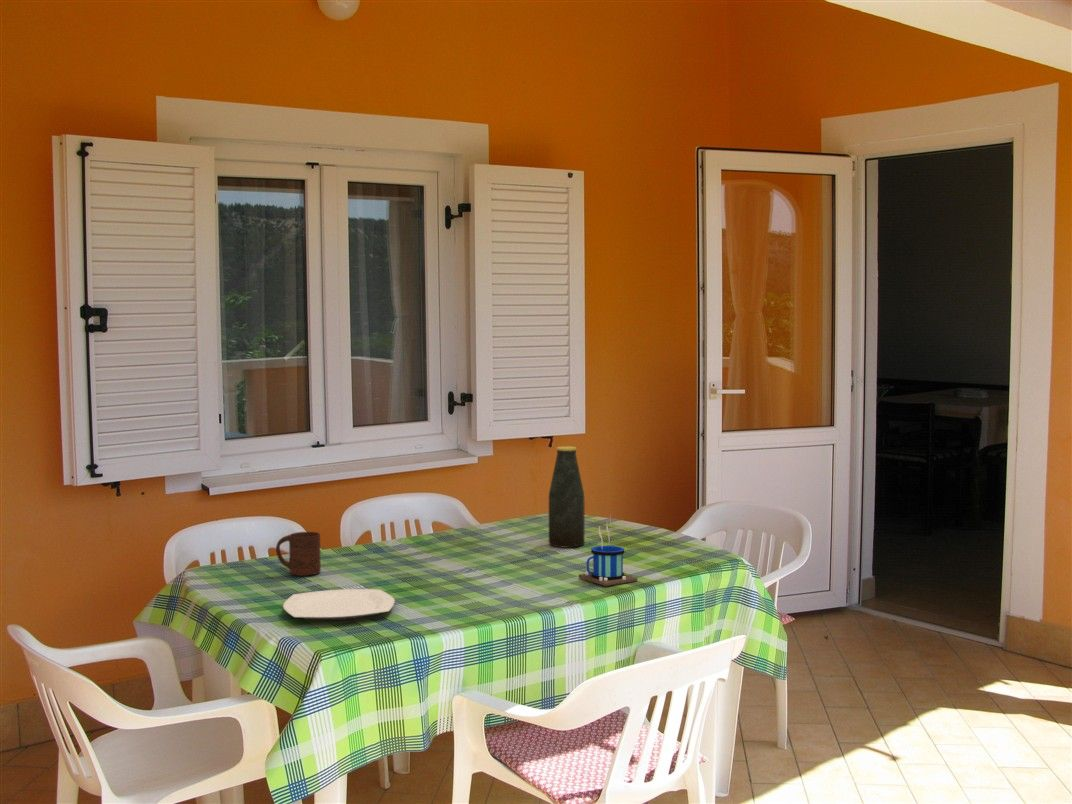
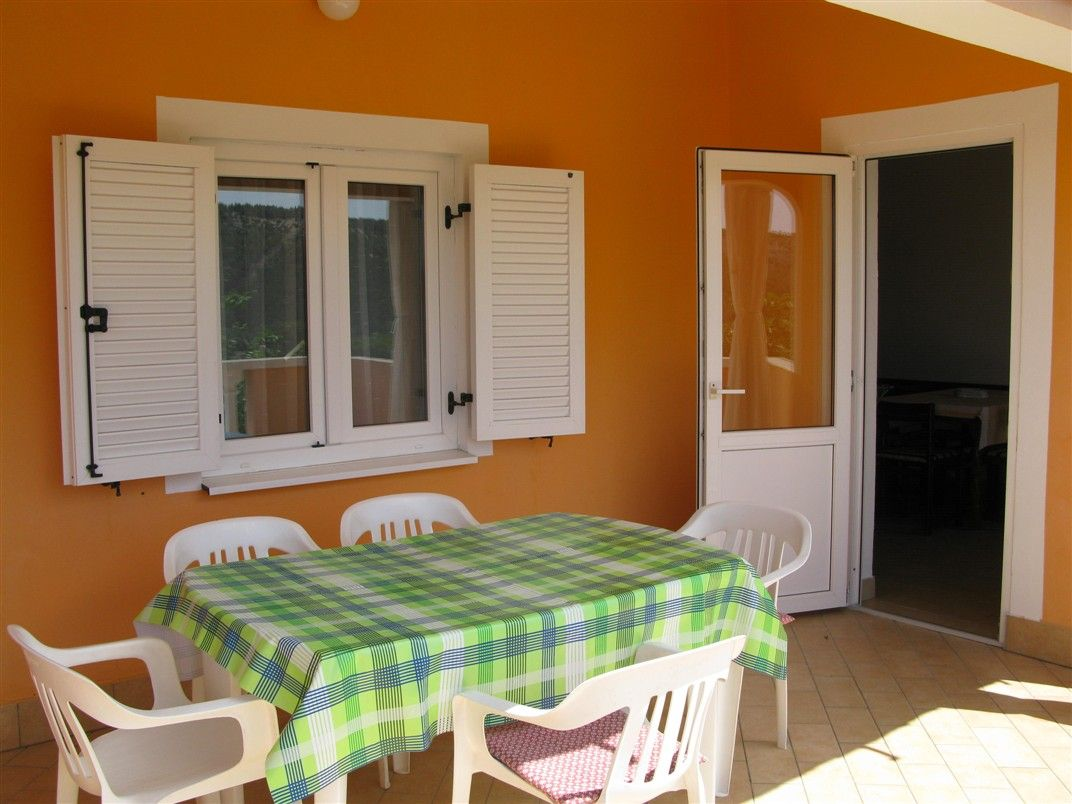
- plate (339, 606)
- bottle (566, 495)
- mug (605, 546)
- cup (300, 554)
